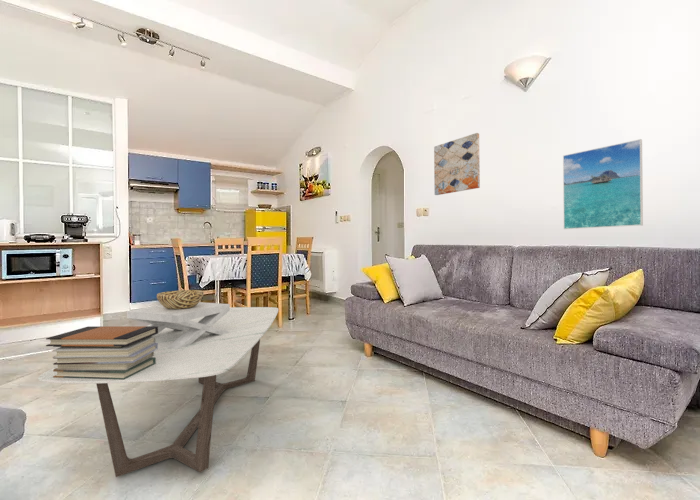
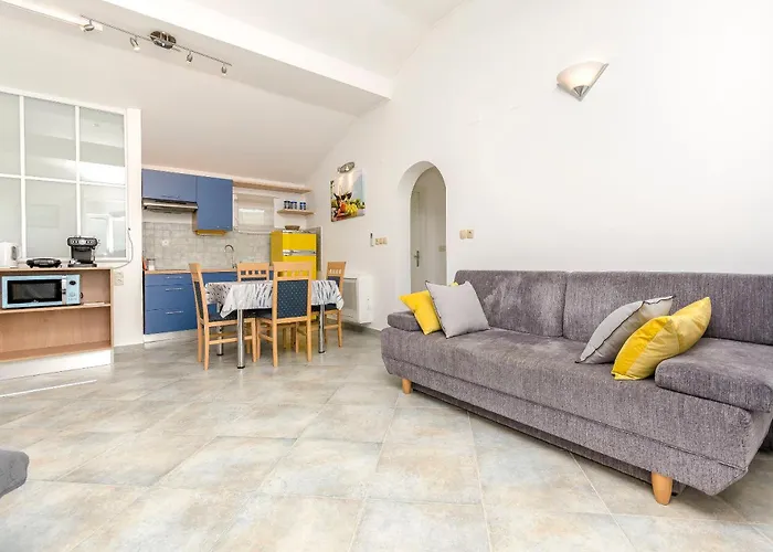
- book stack (107, 350)
- coffee table (202, 373)
- decorative bowl (181, 314)
- wall art (455, 166)
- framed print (599, 187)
